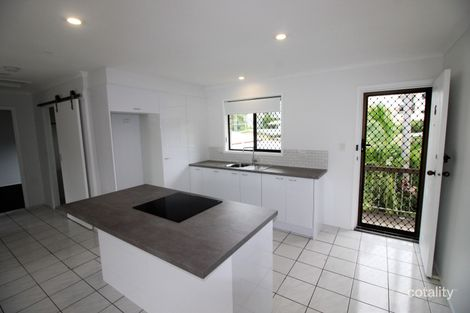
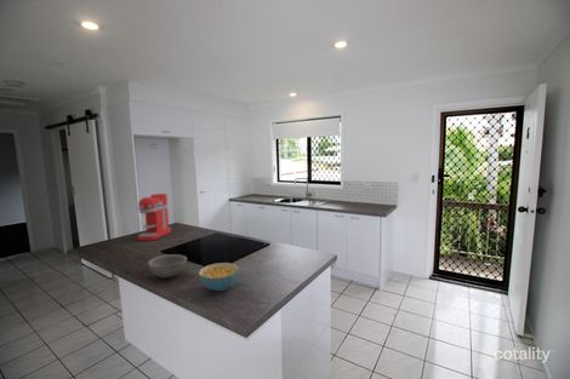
+ cereal bowl (220, 278)
+ bowl (169, 268)
+ coffee maker (154, 216)
